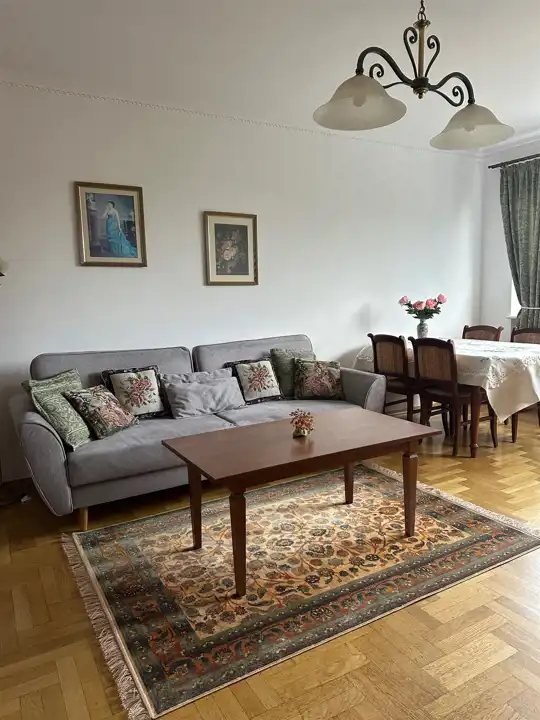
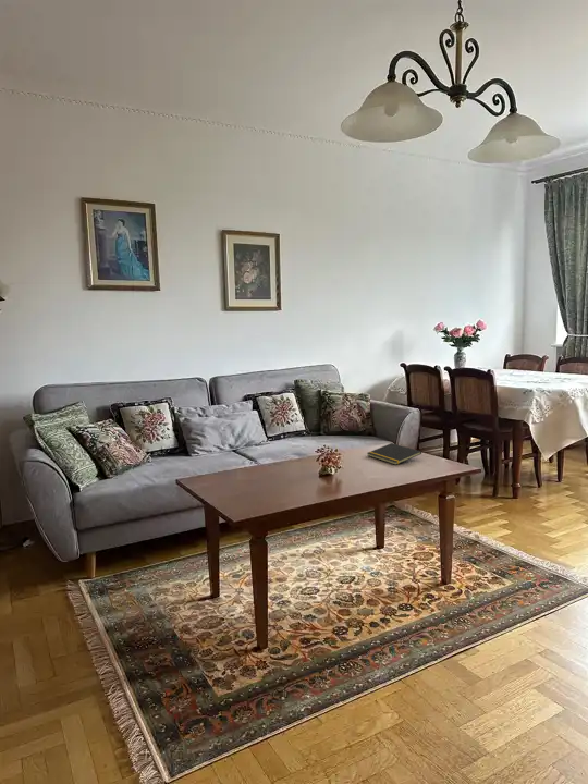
+ notepad (393, 453)
